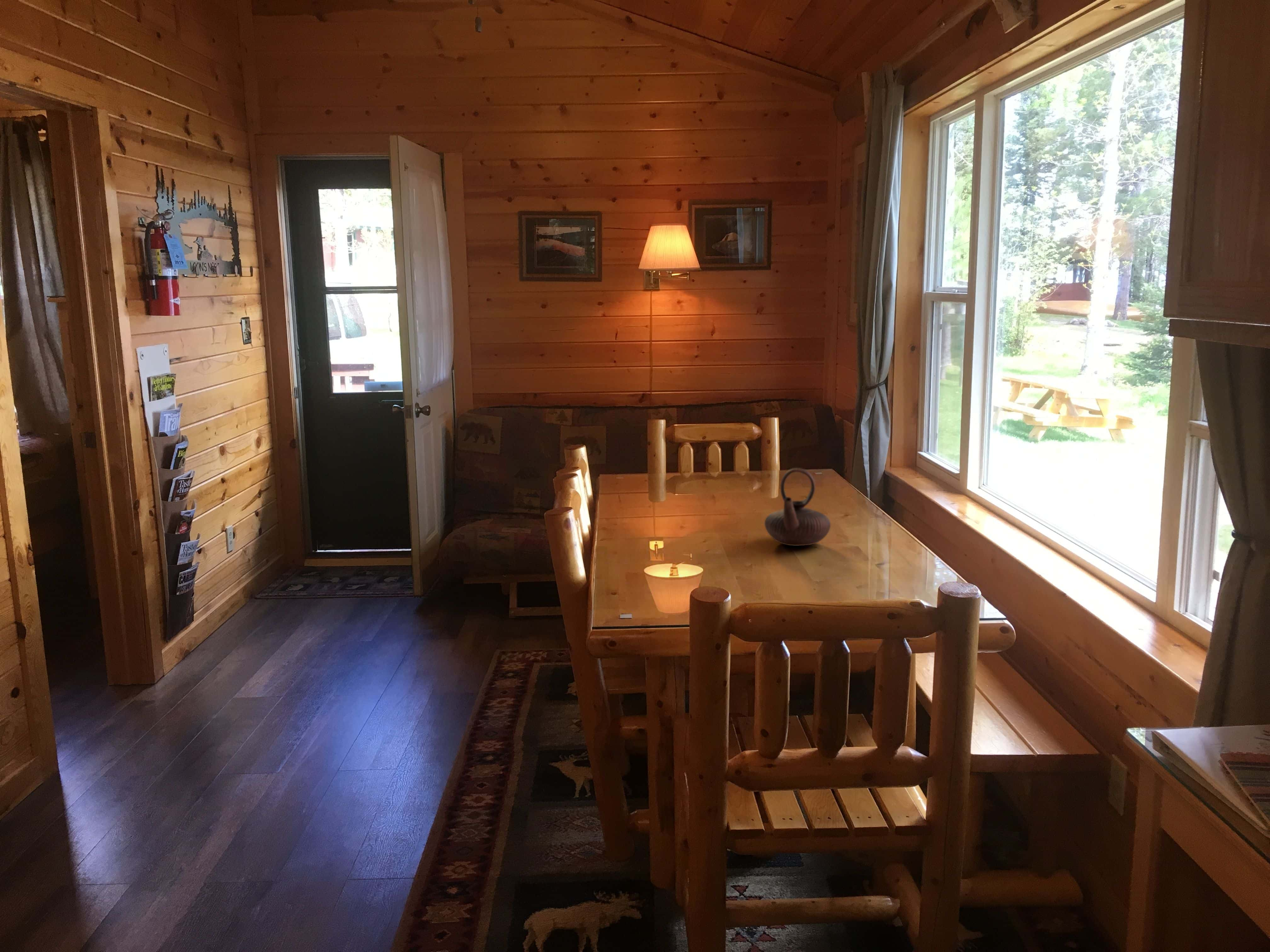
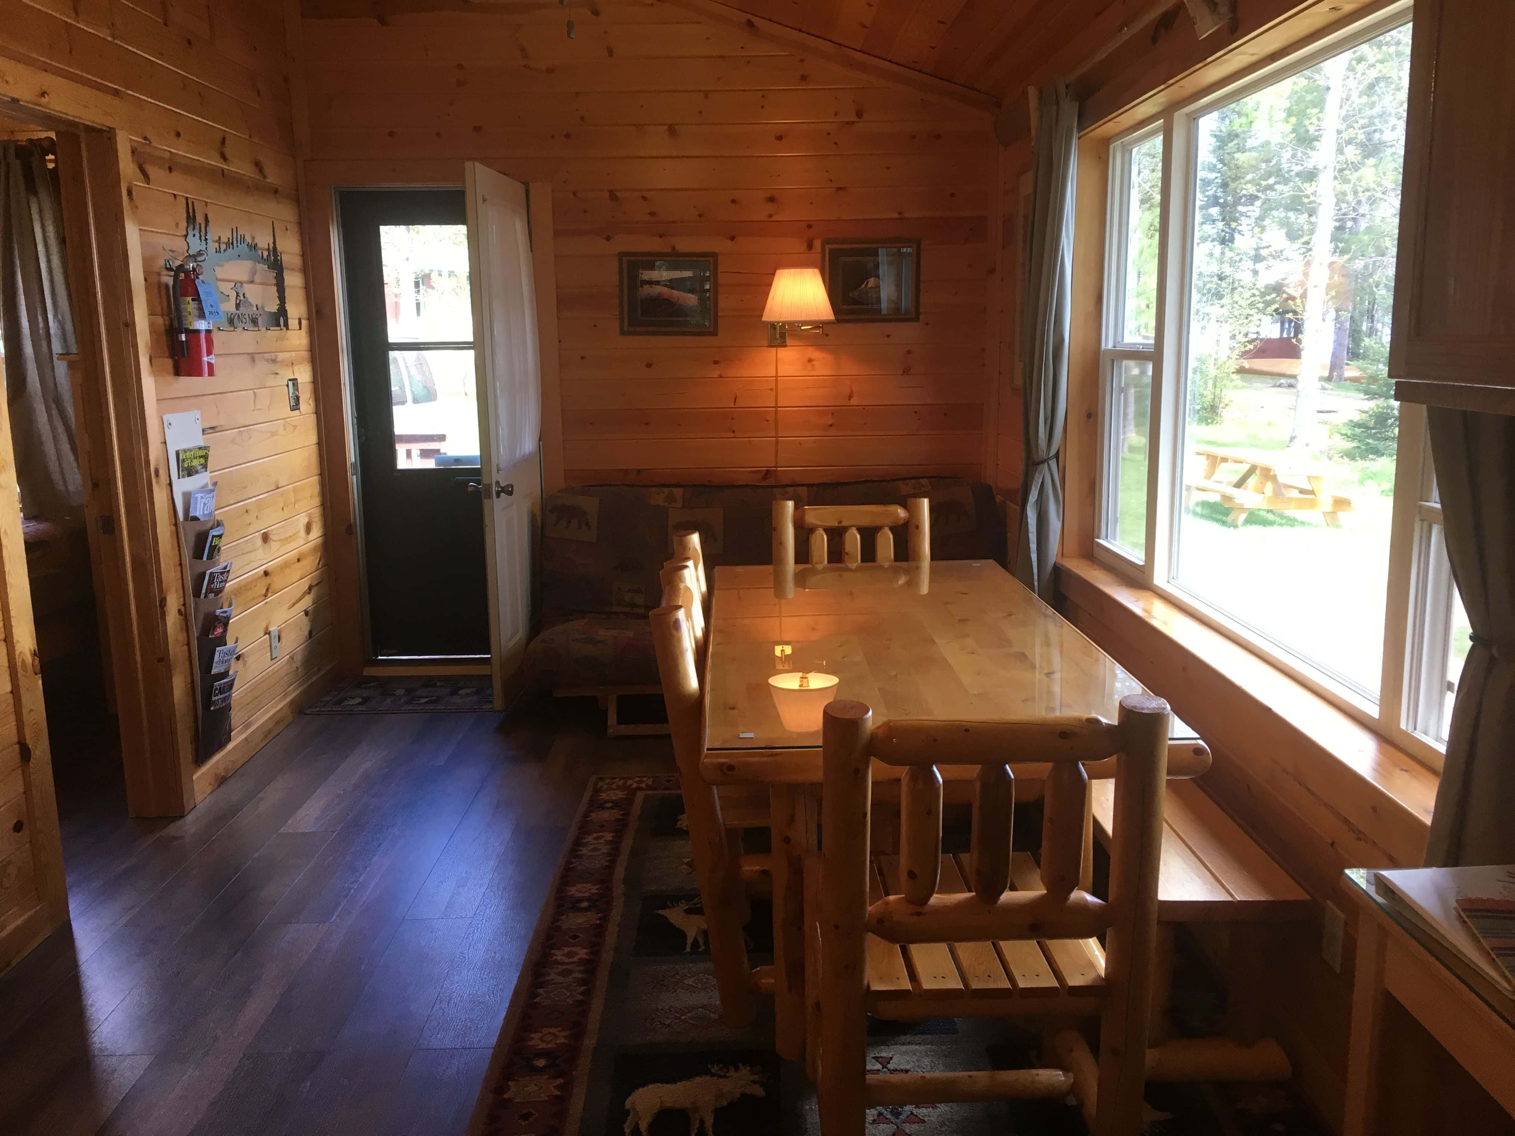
- teapot (797, 508)
